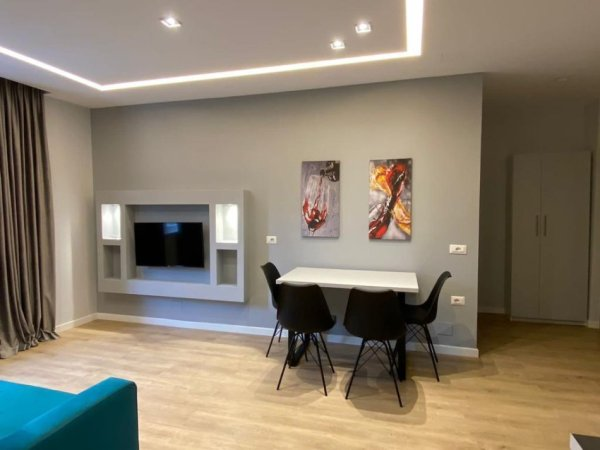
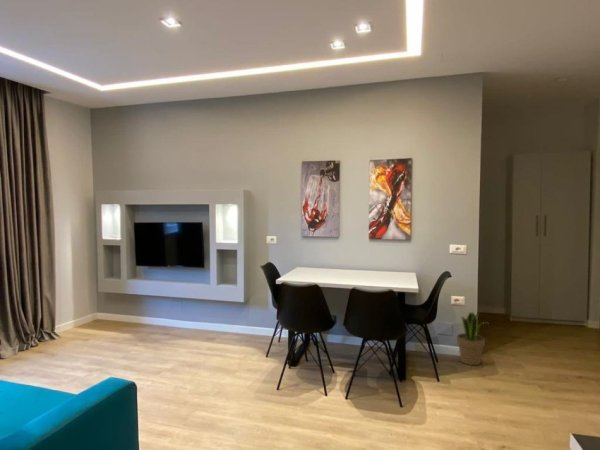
+ potted plant (472, 337)
